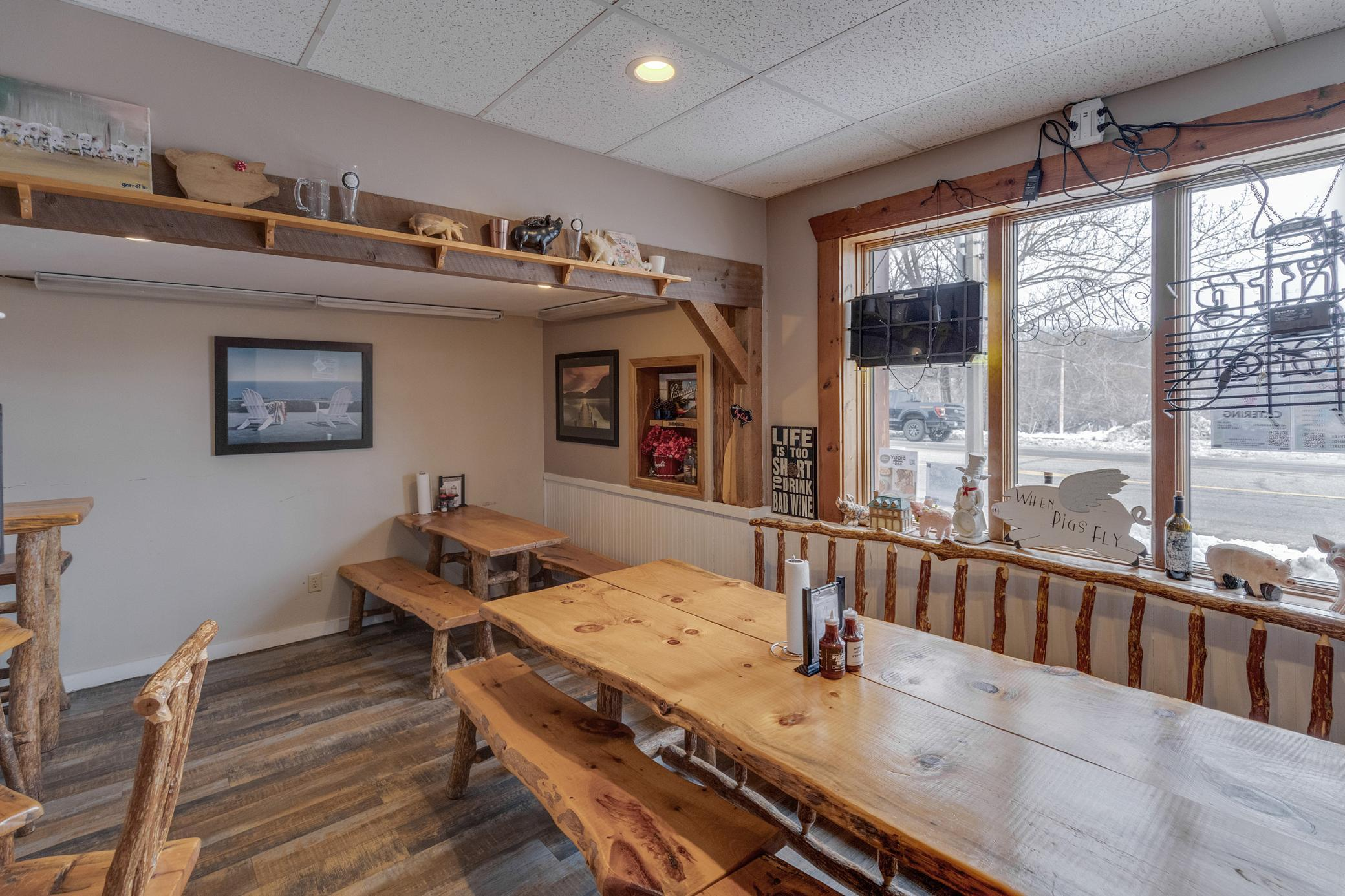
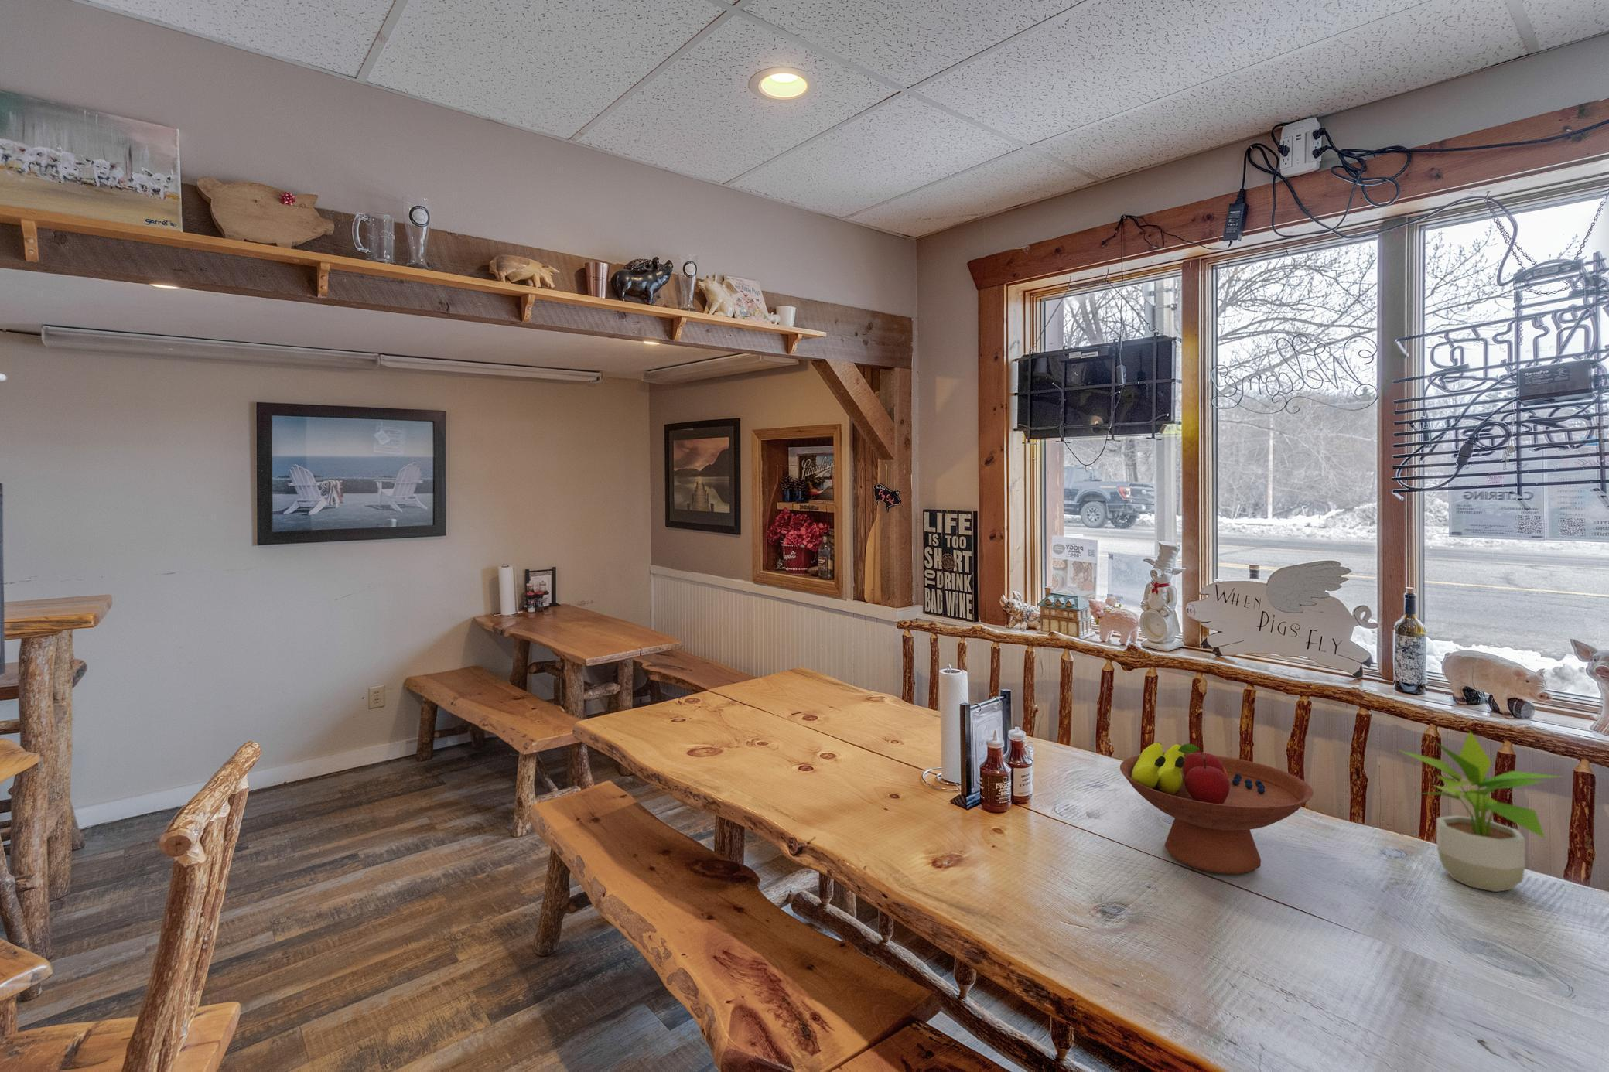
+ fruit bowl (1212, 802)
+ potted plant (1475, 812)
